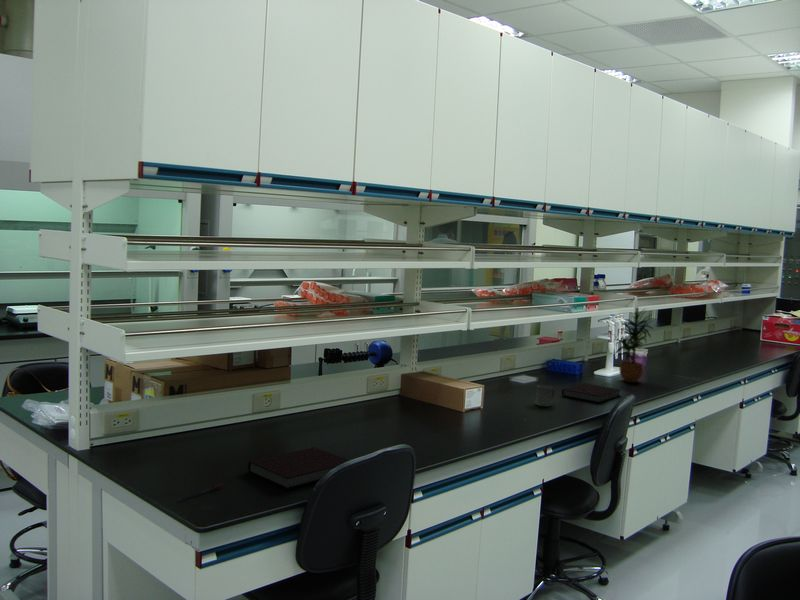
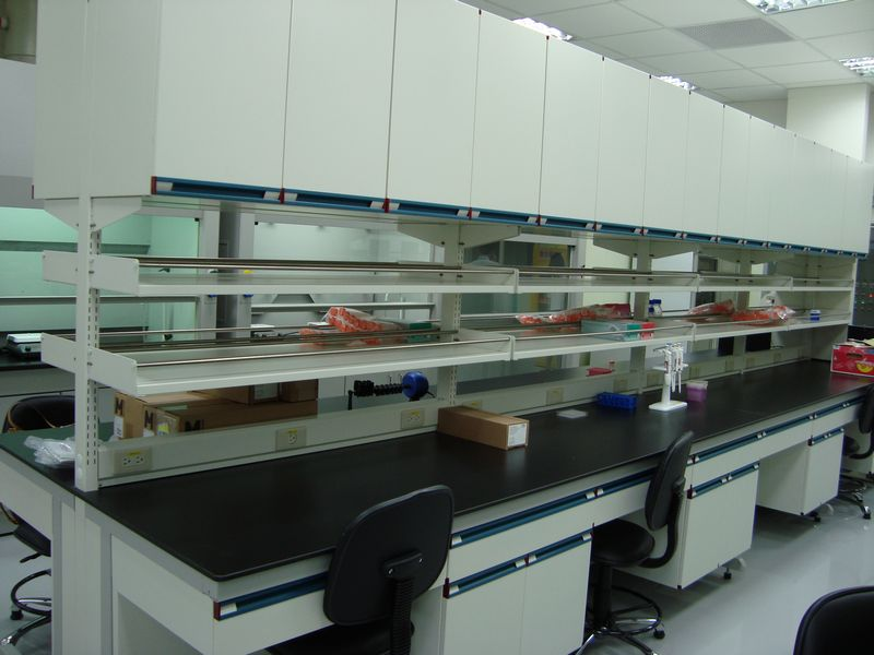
- cup (546, 395)
- notebook (591, 392)
- notebook (301, 466)
- potted plant (634, 344)
- pen (201, 491)
